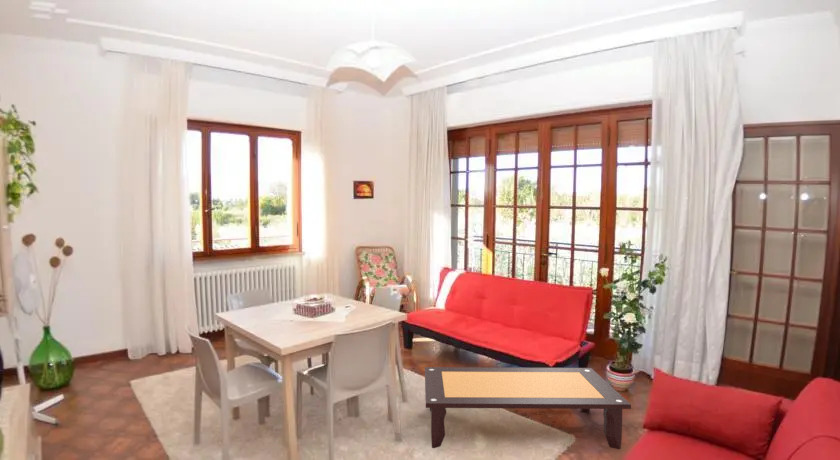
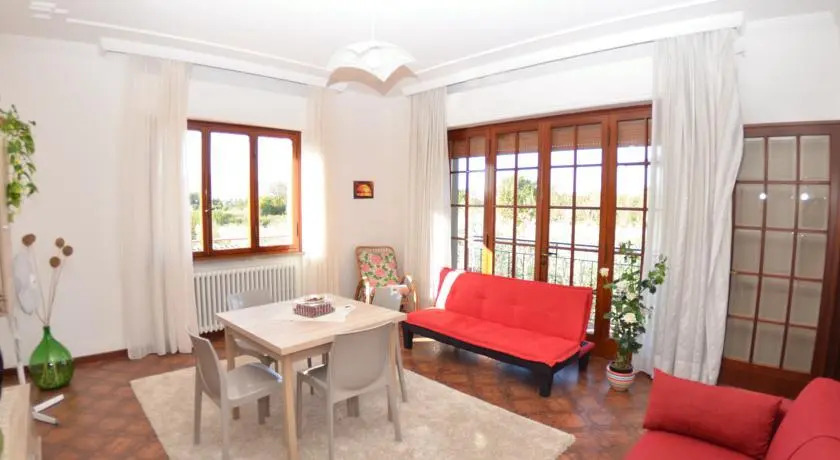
- coffee table (516, 405)
